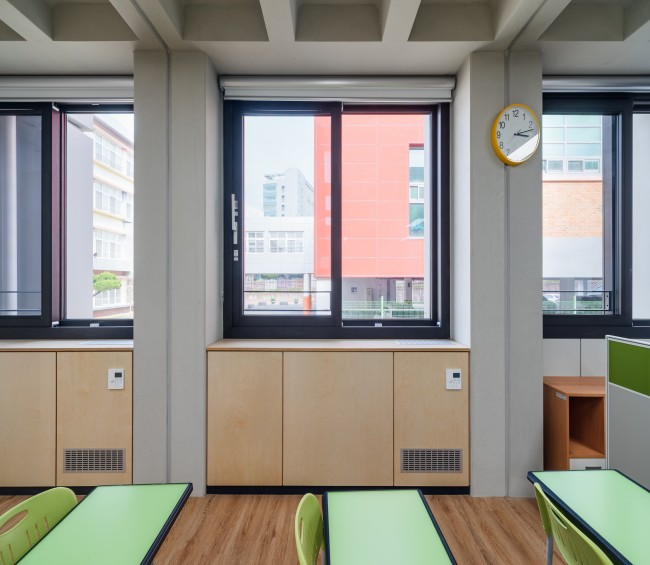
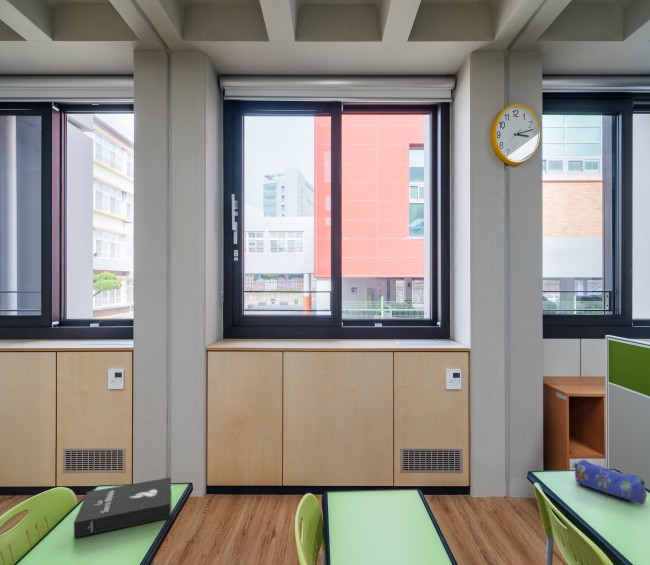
+ pencil case (608, 480)
+ booklet (127, 504)
